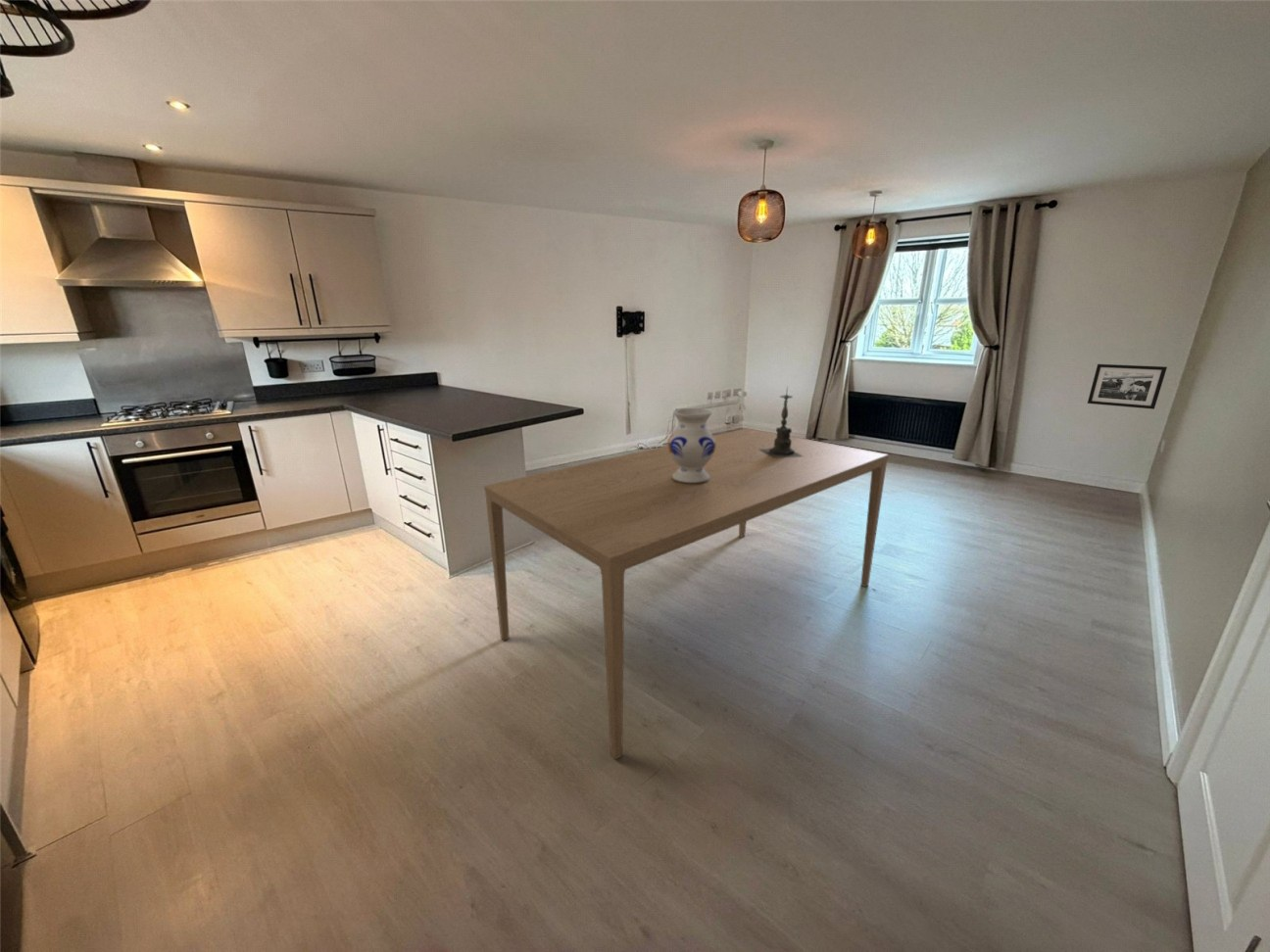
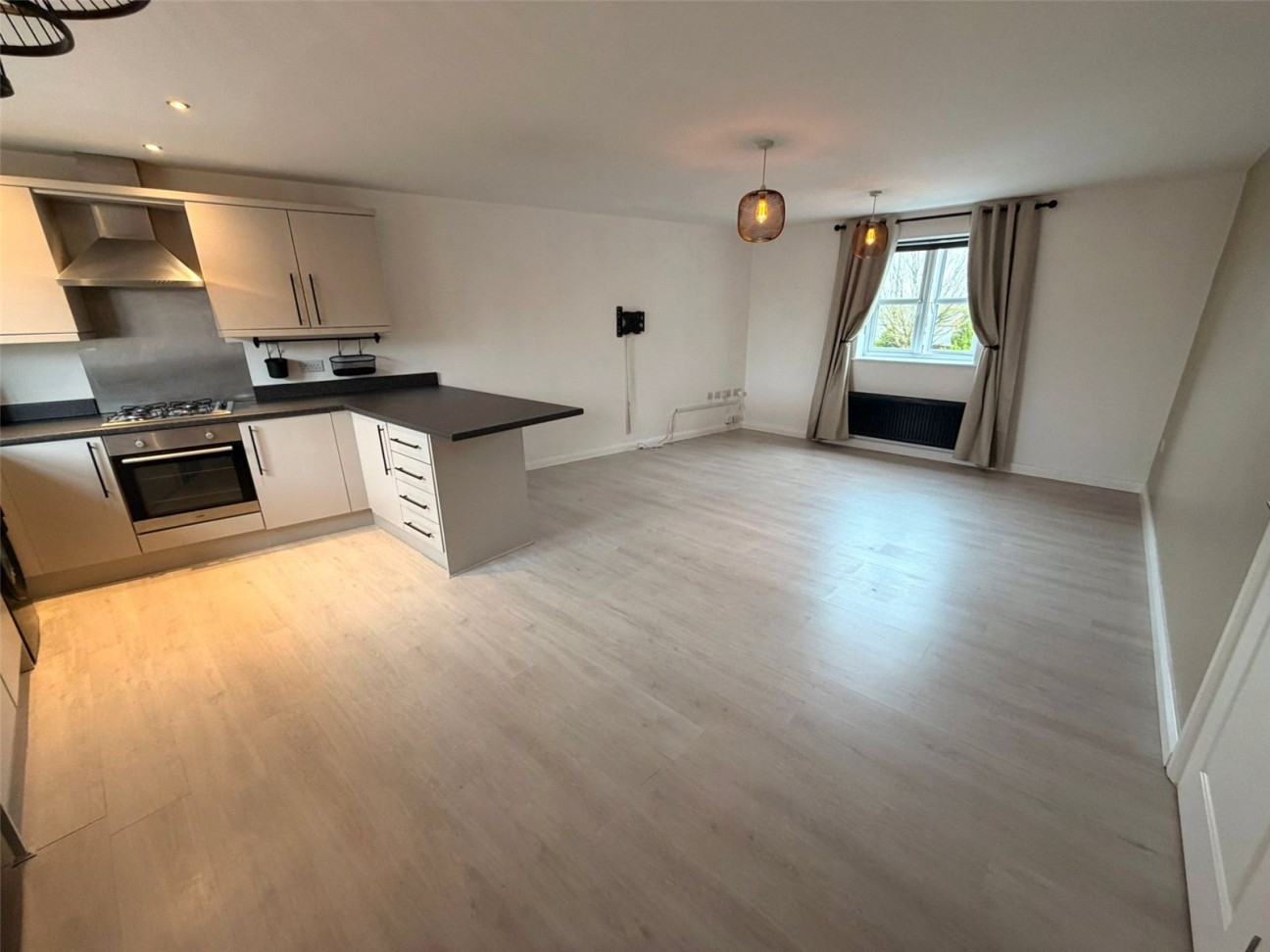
- candle holder (783, 419)
- vase (691, 445)
- dining table (701, 539)
- picture frame (1125, 386)
